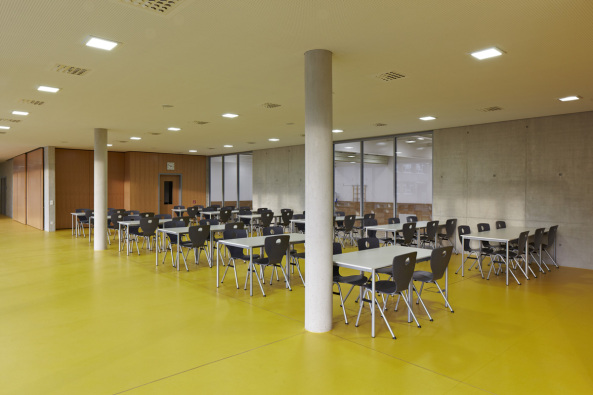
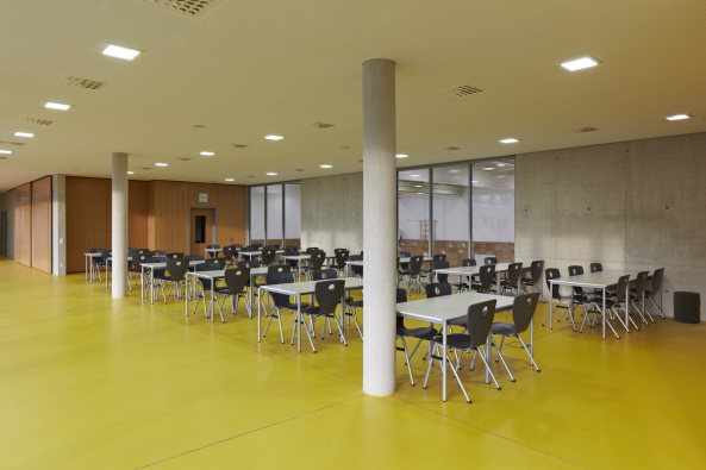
+ trash can (686, 306)
